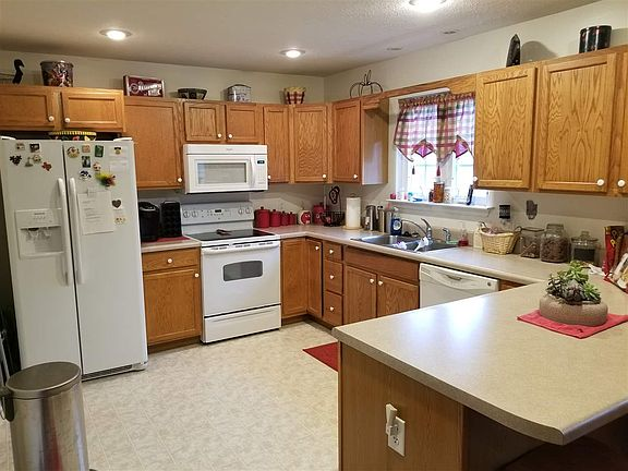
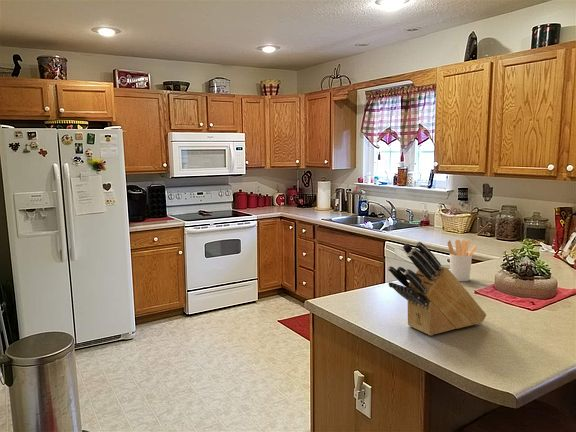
+ utensil holder (461, 259)
+ knife block (437, 282)
